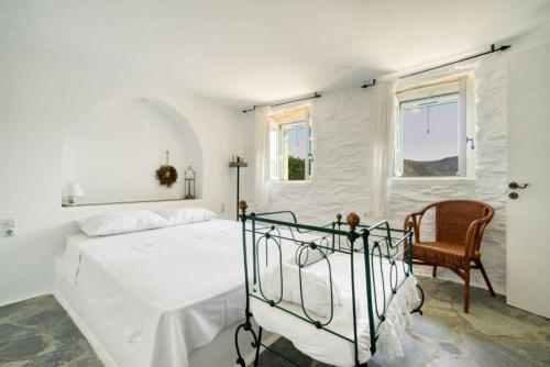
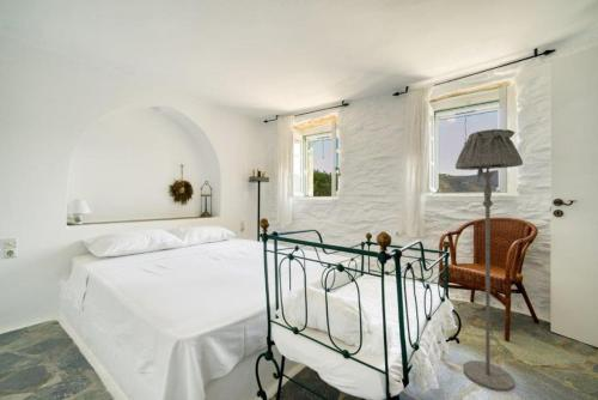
+ floor lamp (487, 254)
